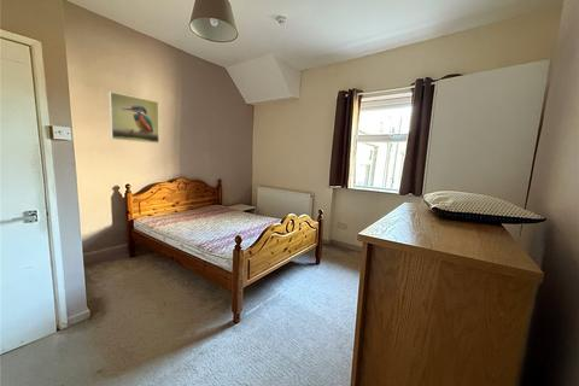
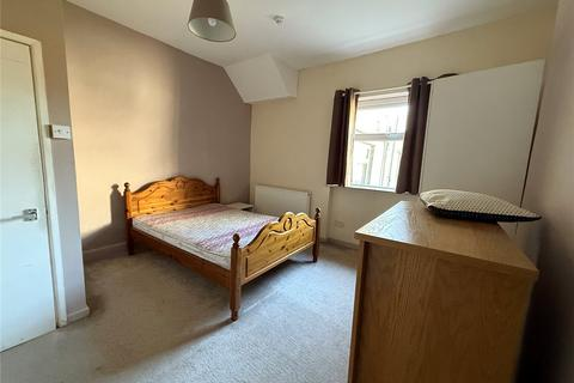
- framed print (135, 119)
